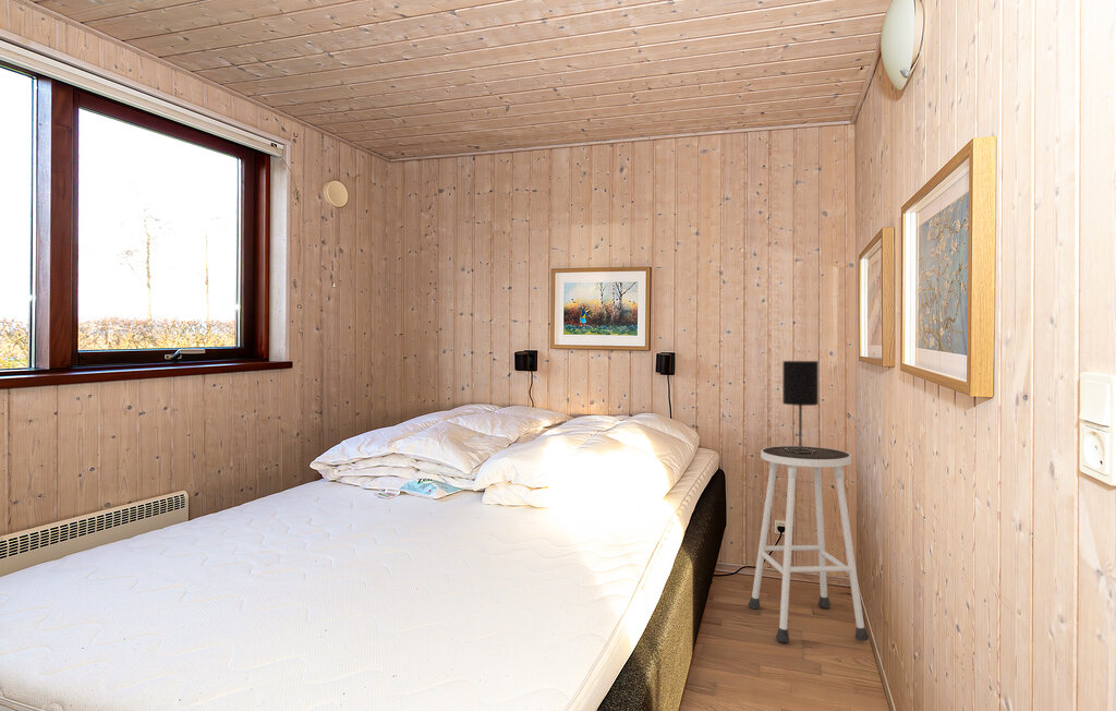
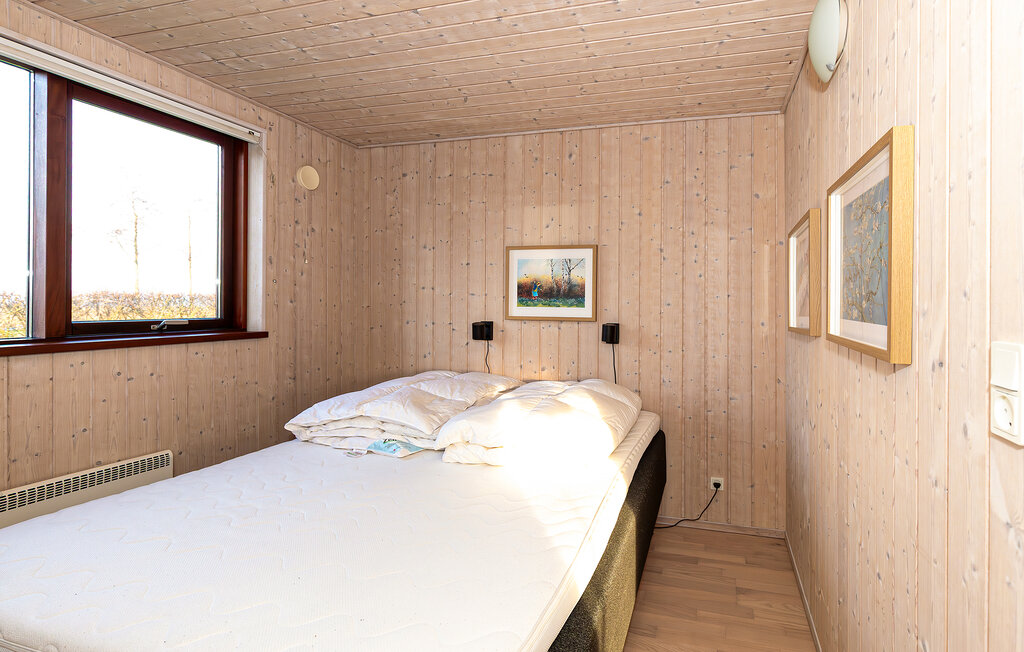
- table lamp (800, 406)
- stool (804, 545)
